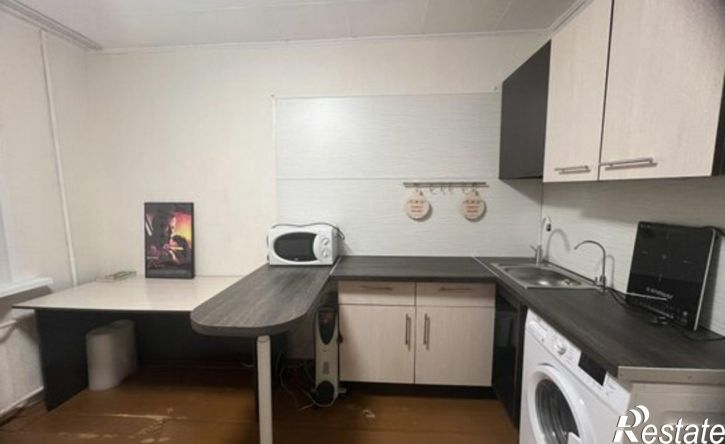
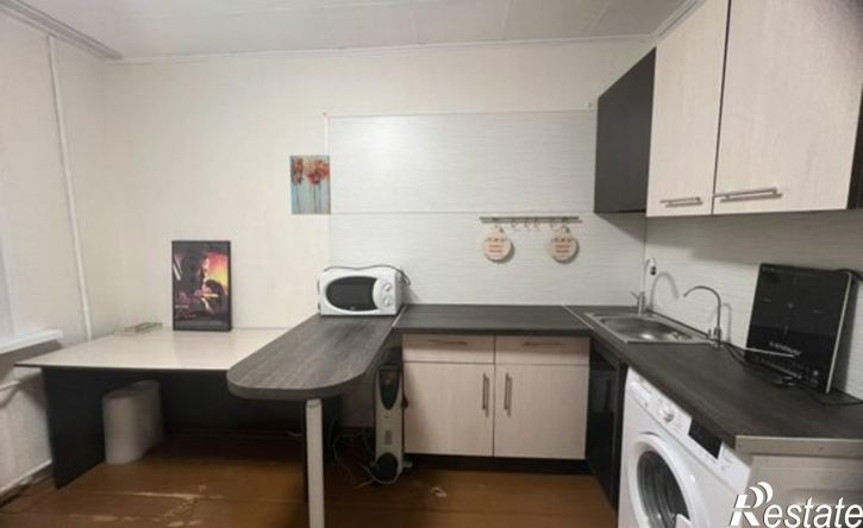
+ wall art (309, 184)
